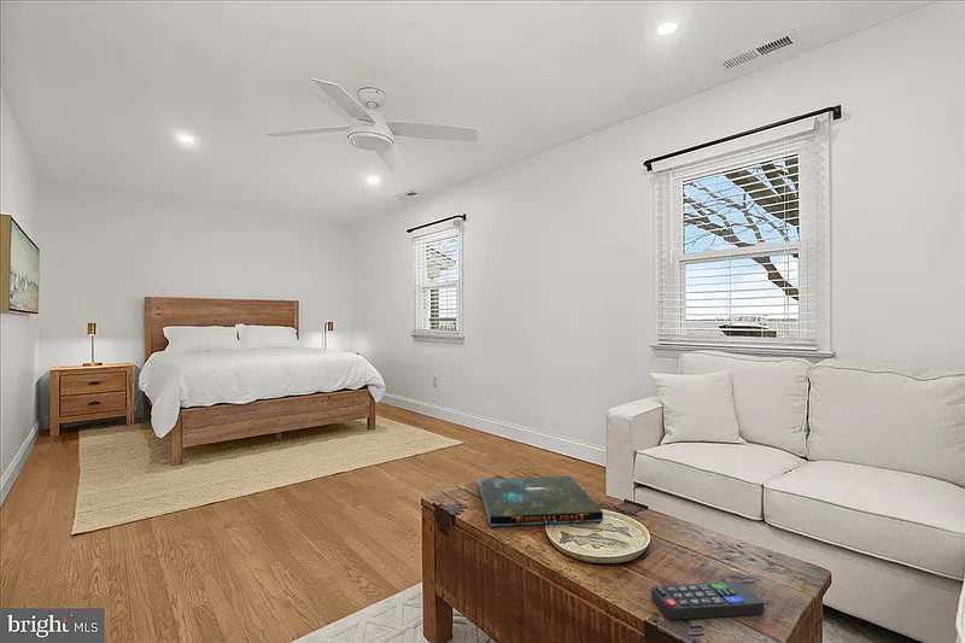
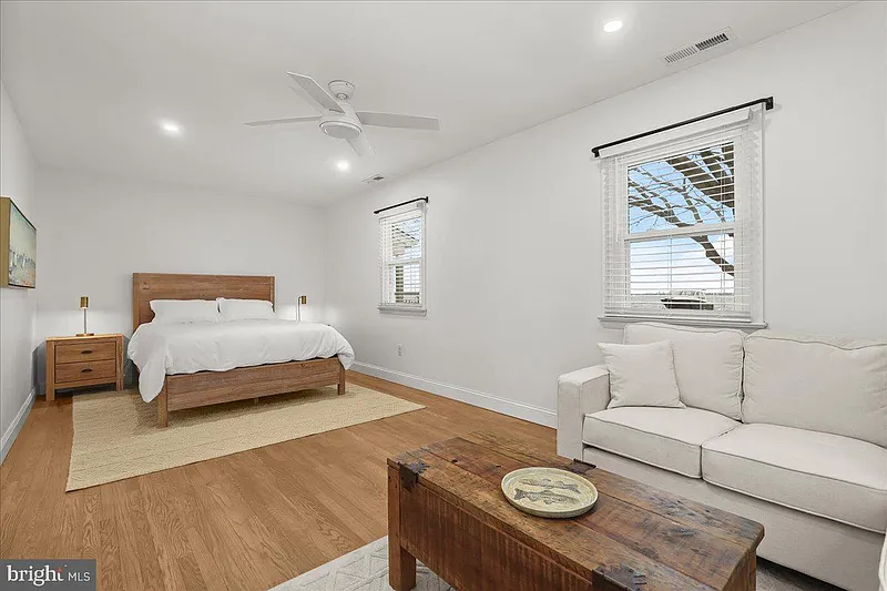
- remote control (706, 598)
- board game (534, 495)
